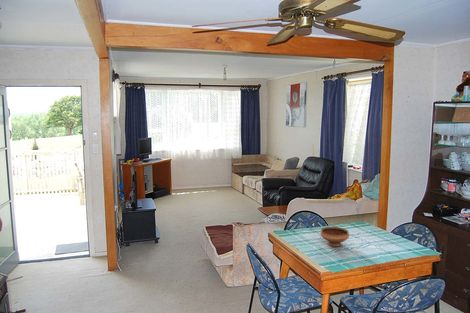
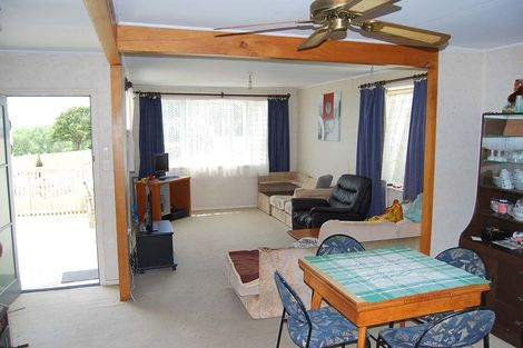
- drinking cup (334, 237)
